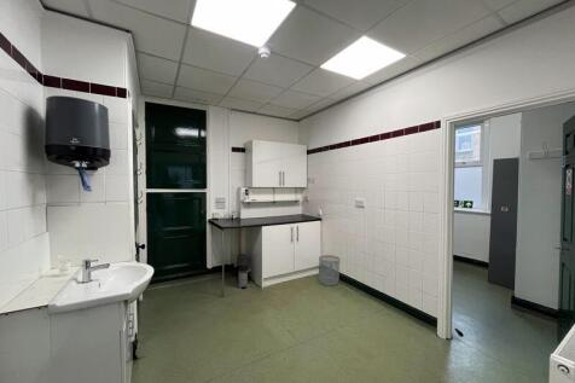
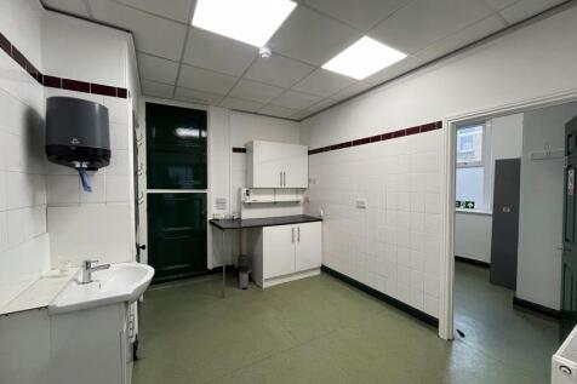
- waste bin (329, 271)
